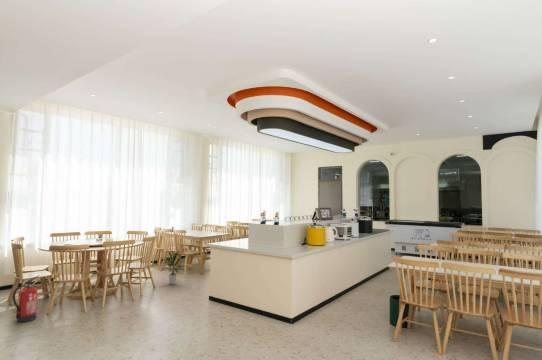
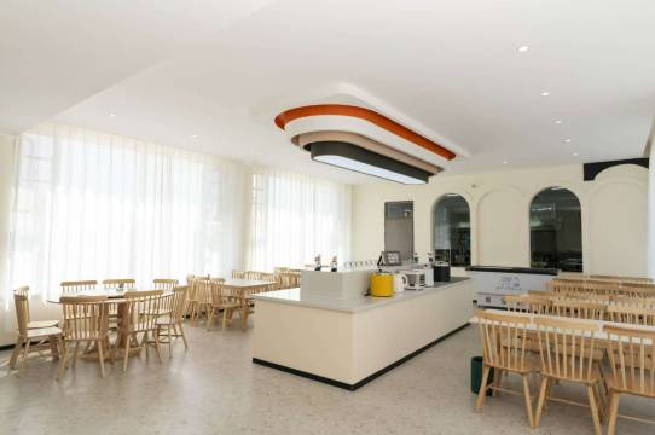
- indoor plant (174, 266)
- fire extinguisher (25, 299)
